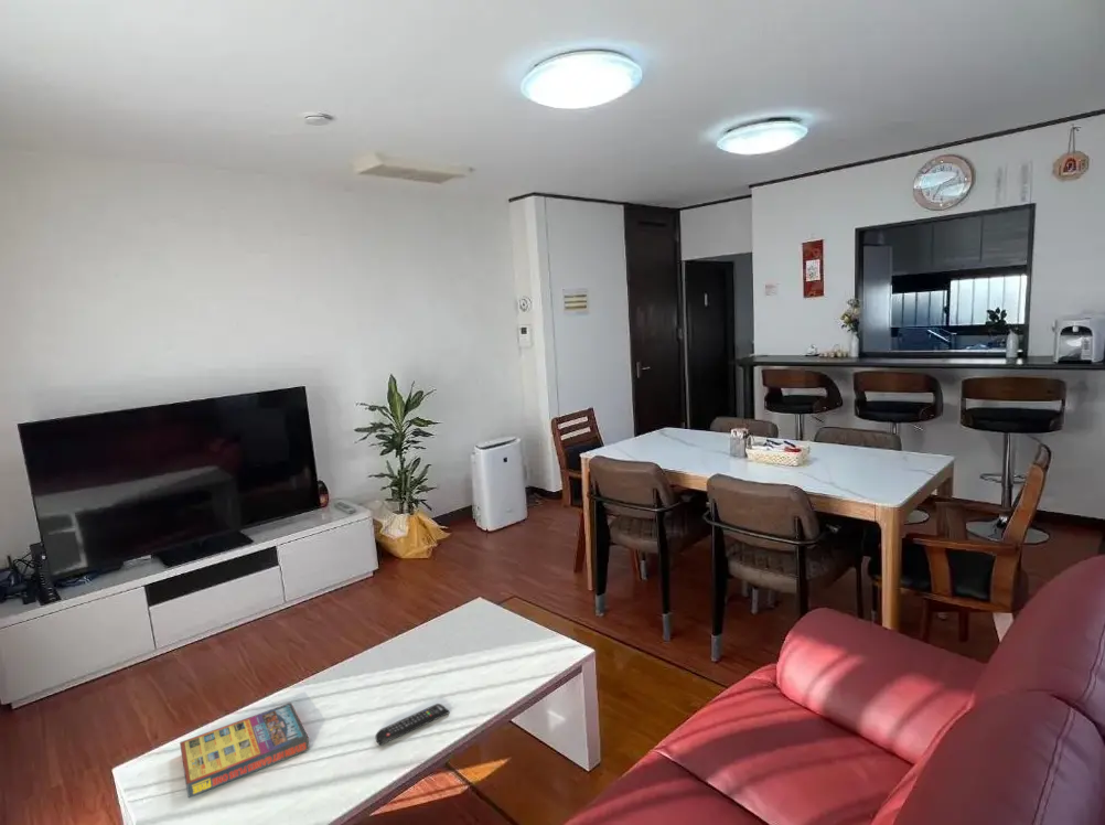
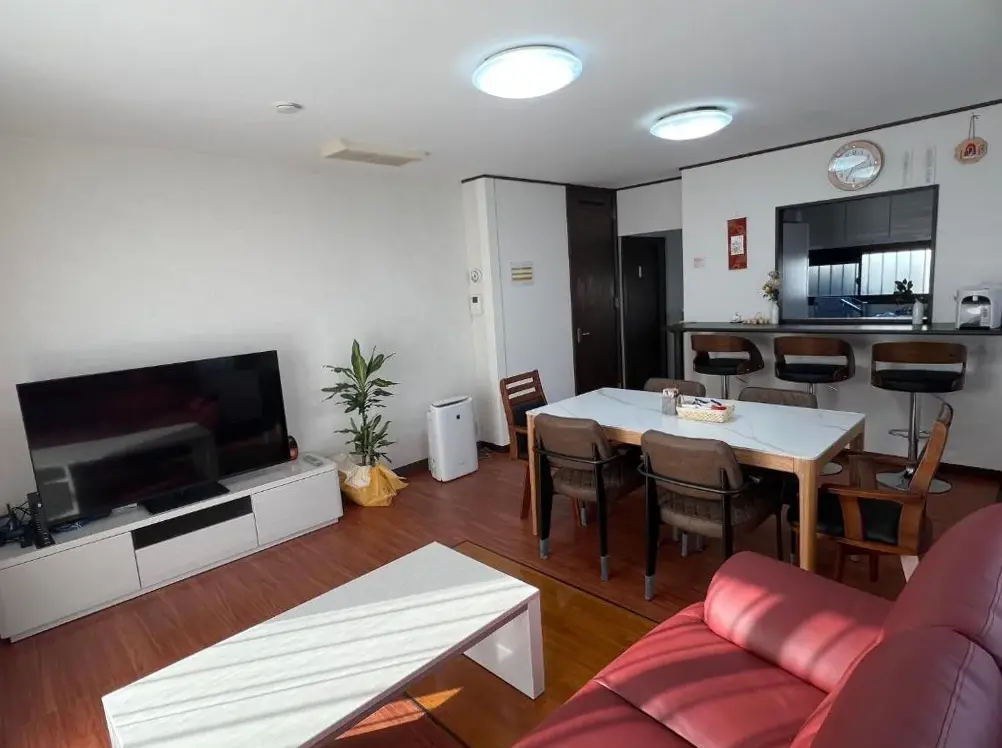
- game compilation box (244, 746)
- remote control (412, 722)
